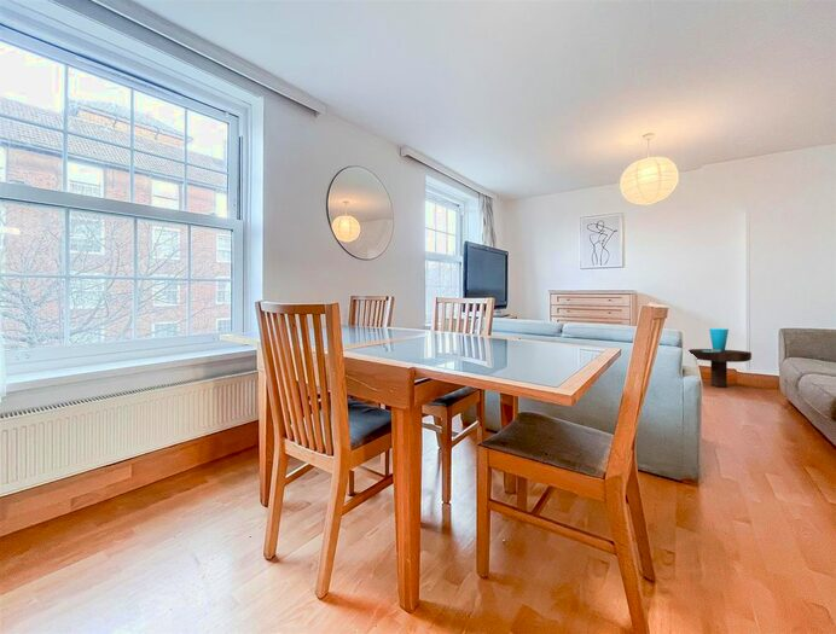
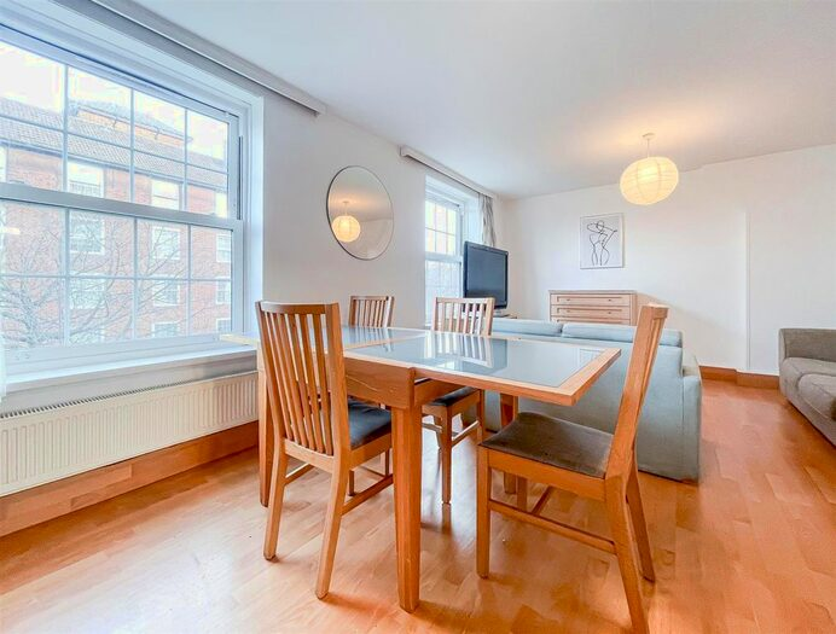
- side table (719, 356)
